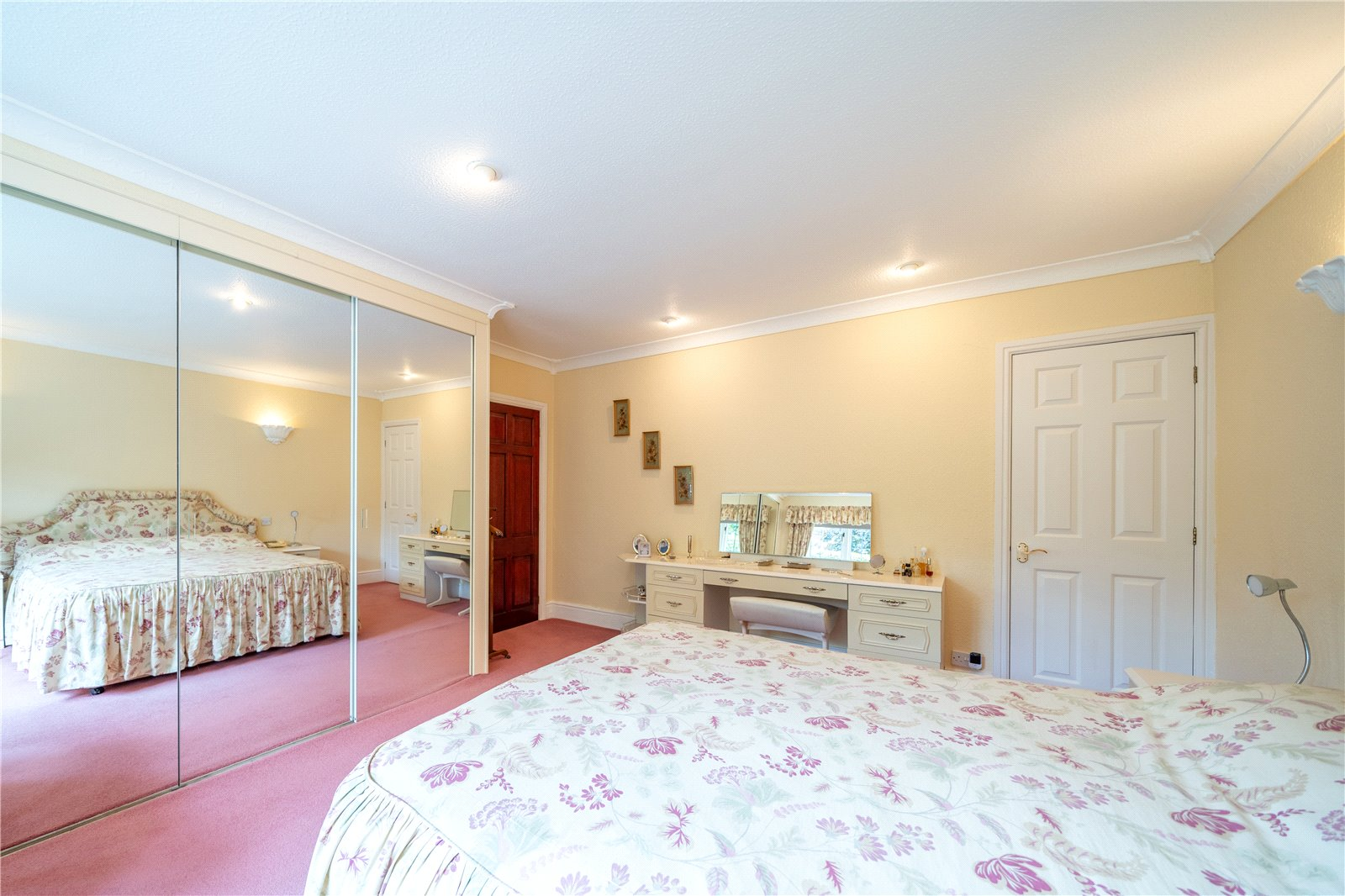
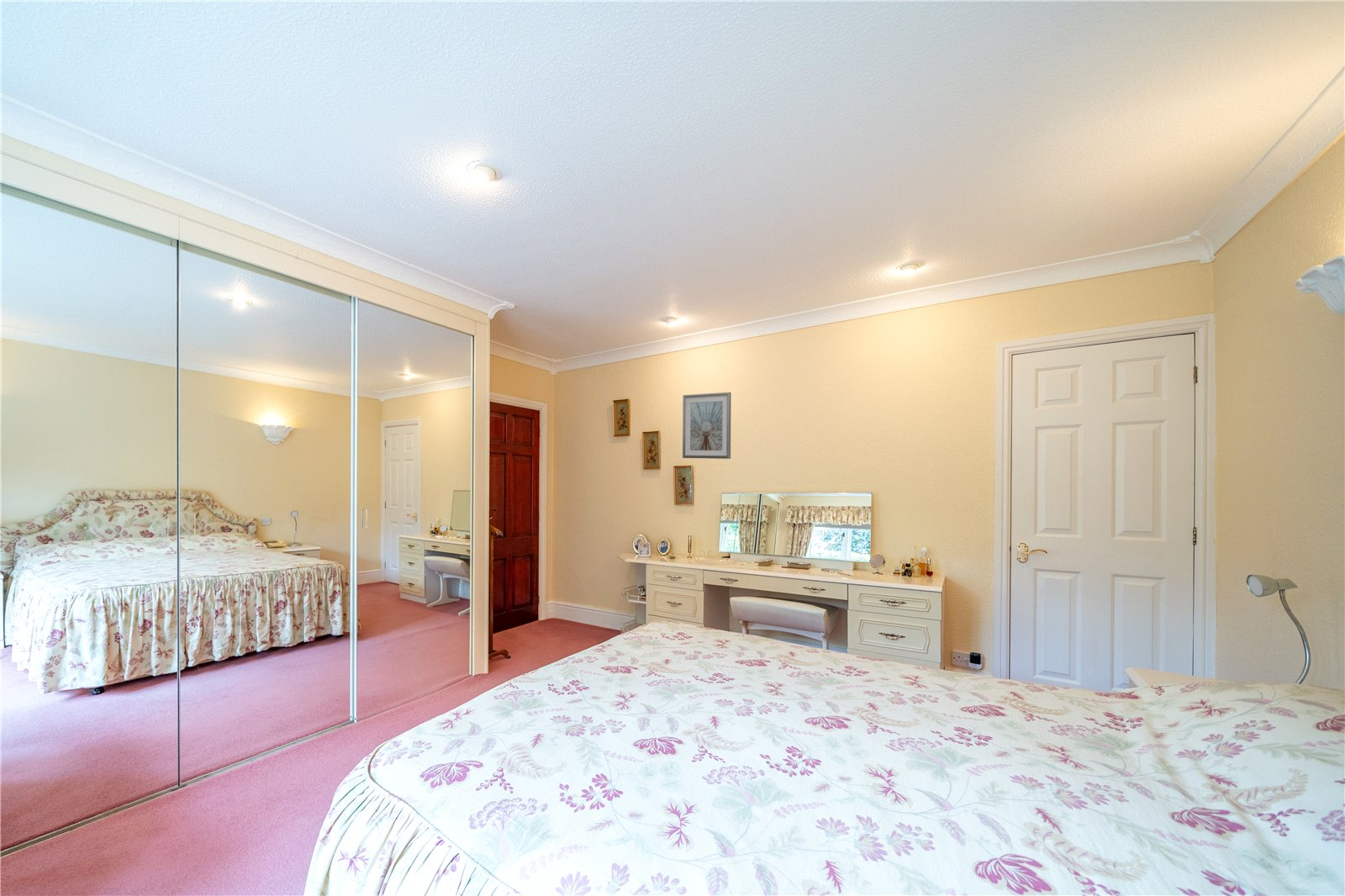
+ picture frame (706, 425)
